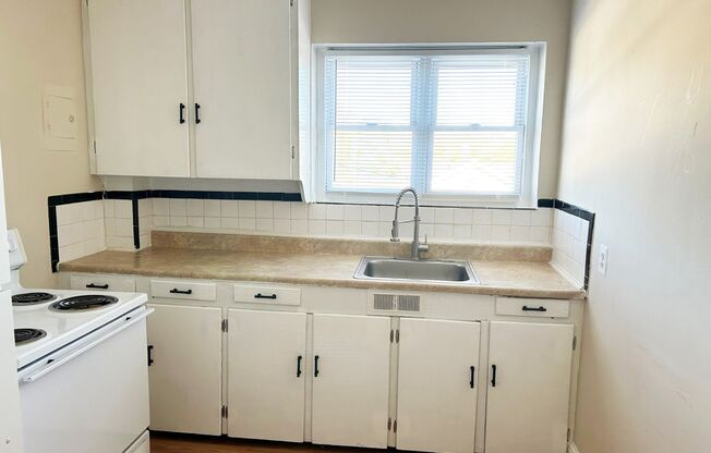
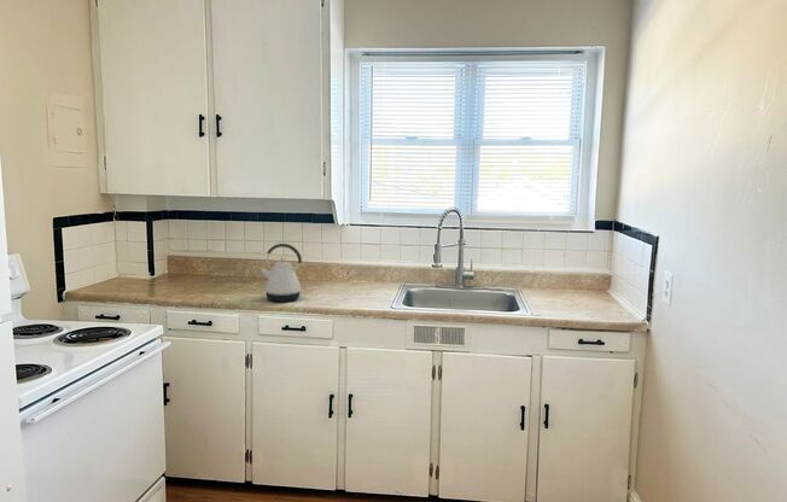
+ kettle (281, 270)
